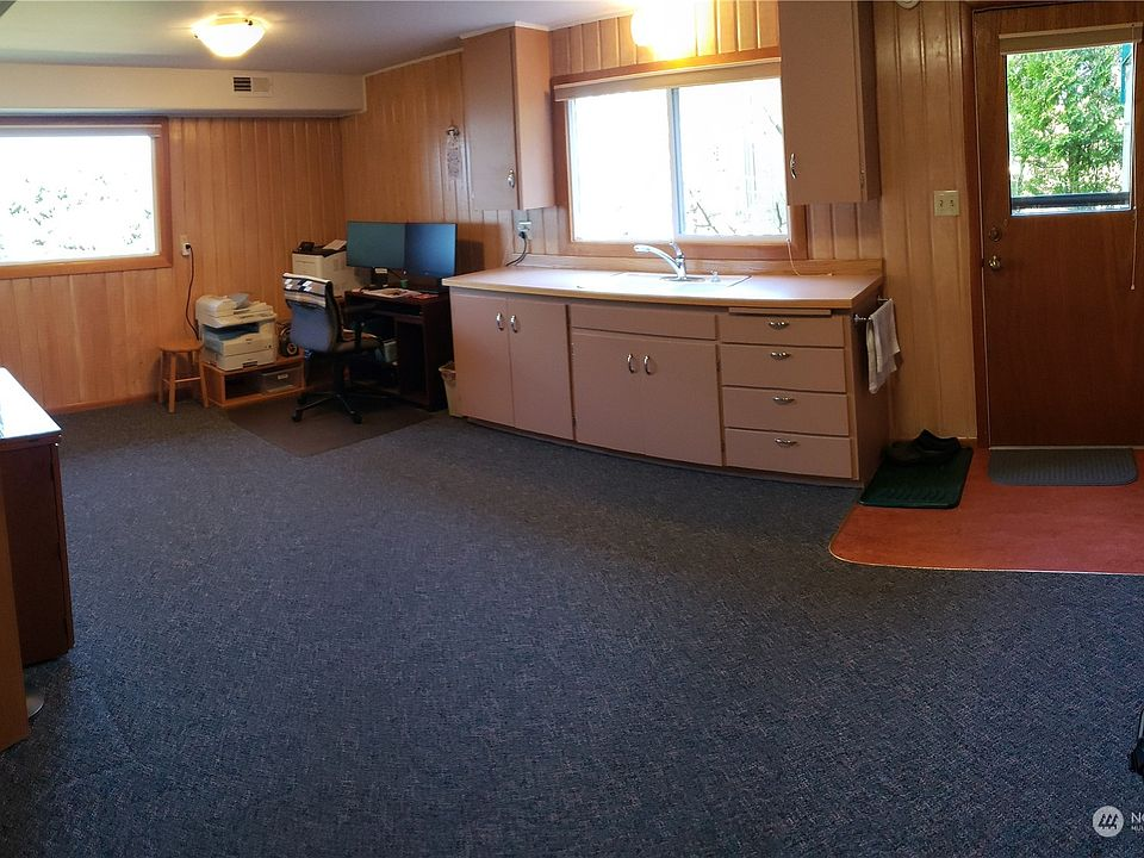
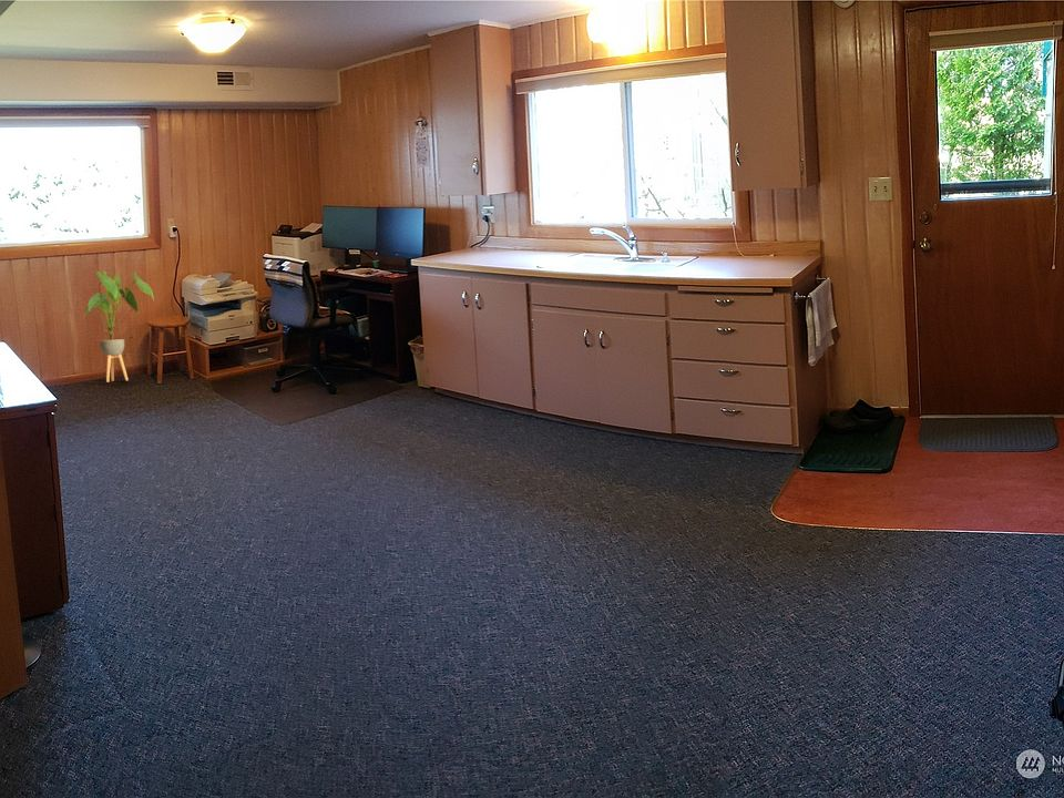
+ house plant (113, 324)
